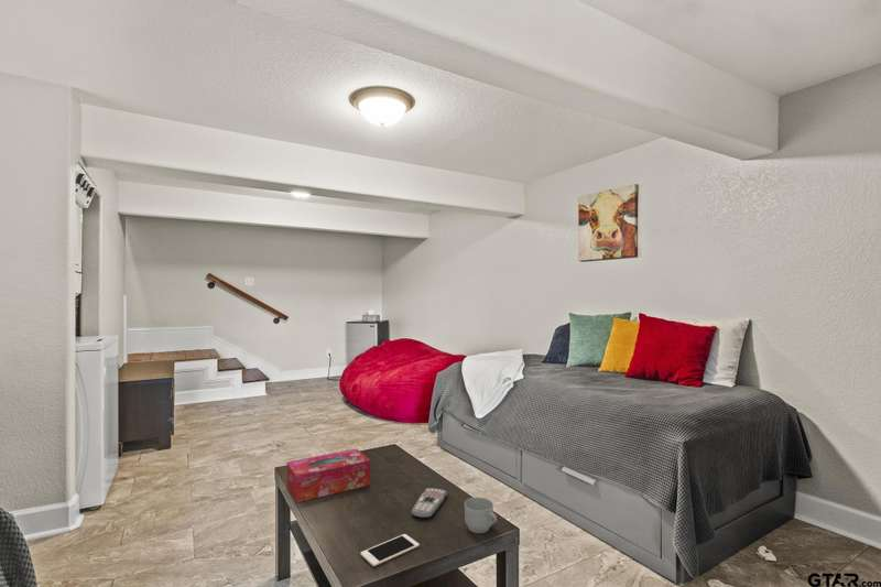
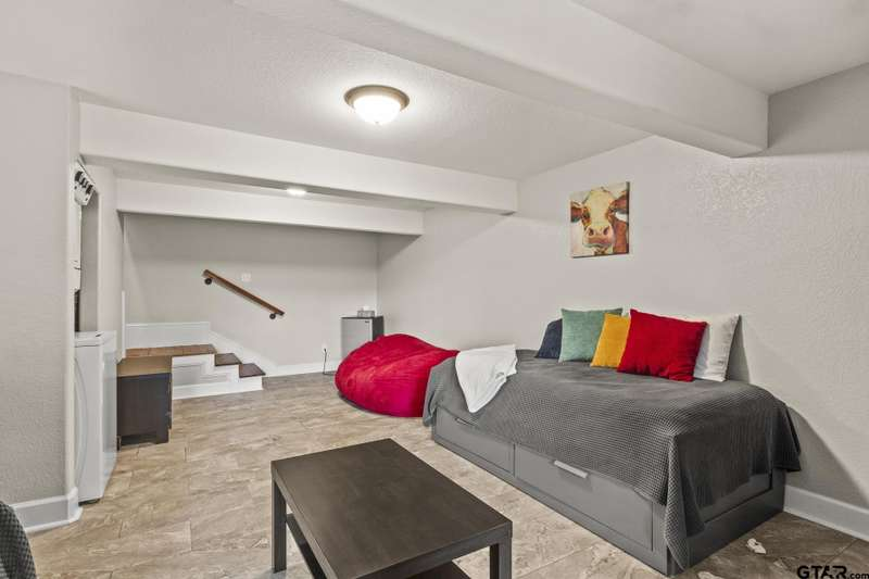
- remote control (428, 502)
- tissue box (328, 472)
- mug (481, 517)
- cell phone (390, 548)
